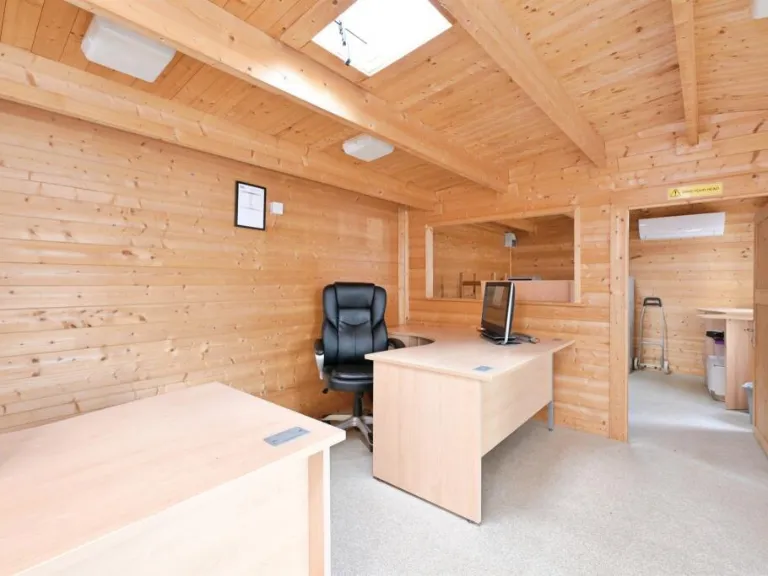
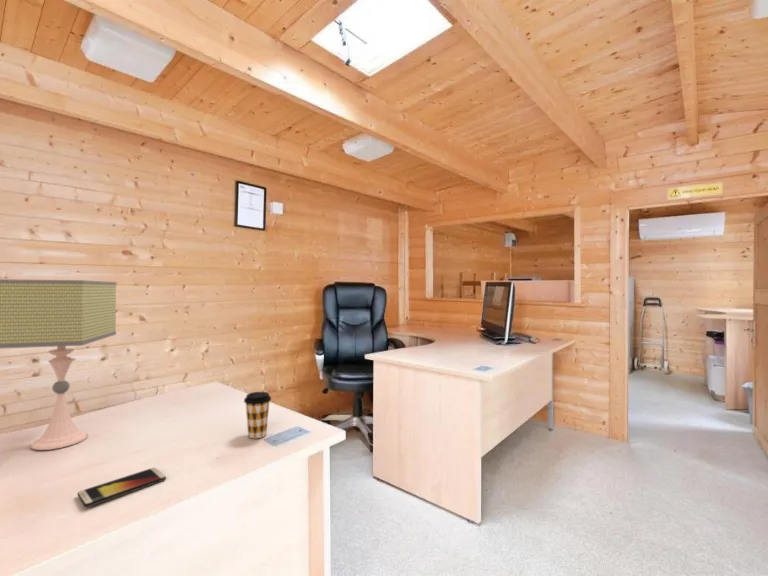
+ desk lamp (61, 360)
+ coffee cup (257, 414)
+ smartphone (123, 485)
